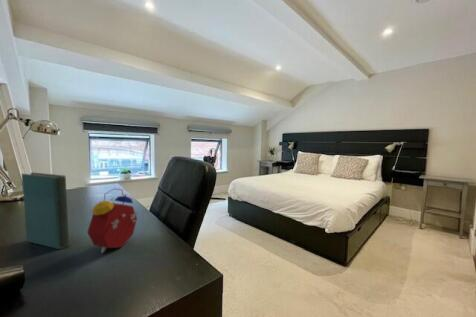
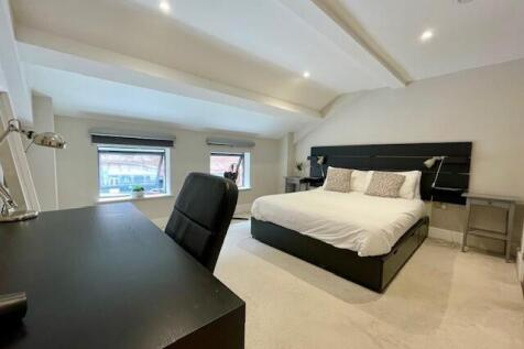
- book (45, 209)
- alarm clock (117, 217)
